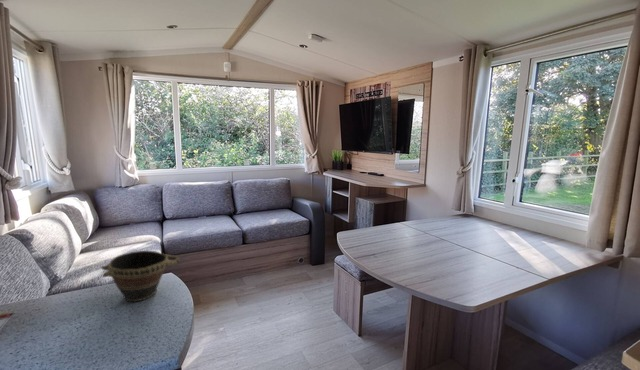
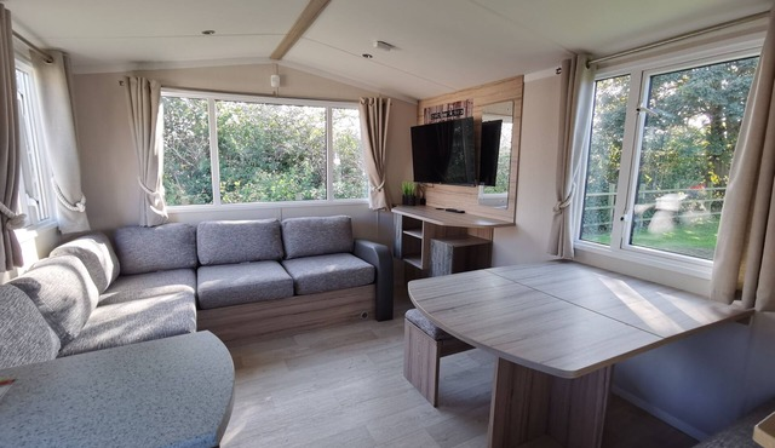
- bowl (141, 276)
